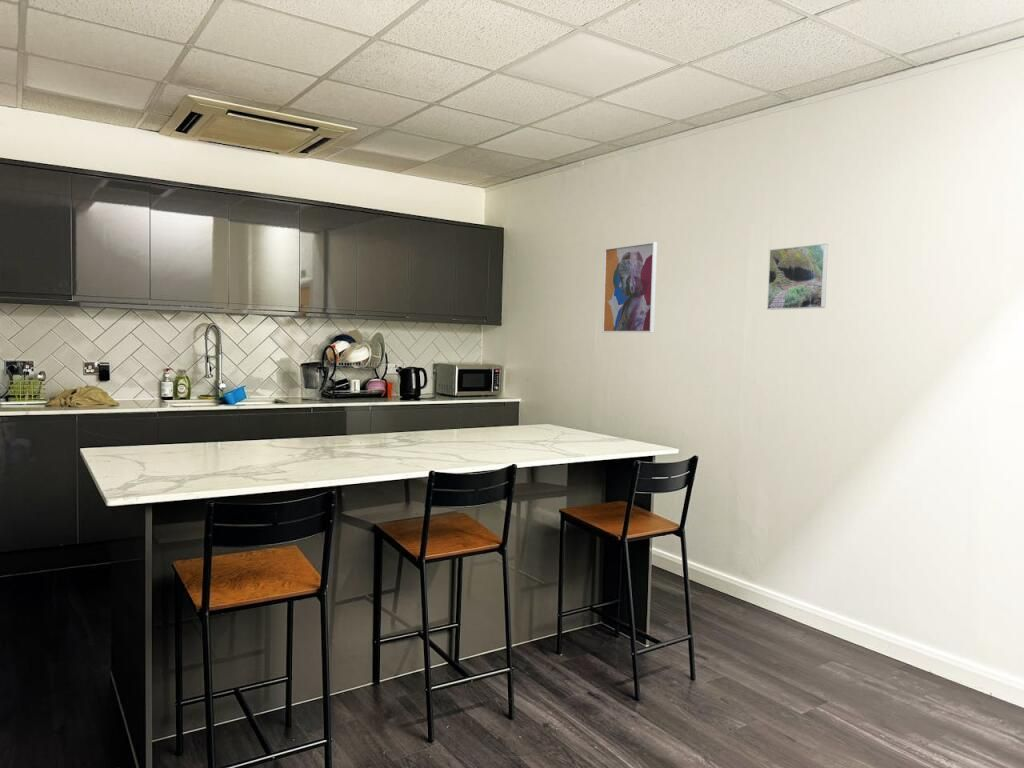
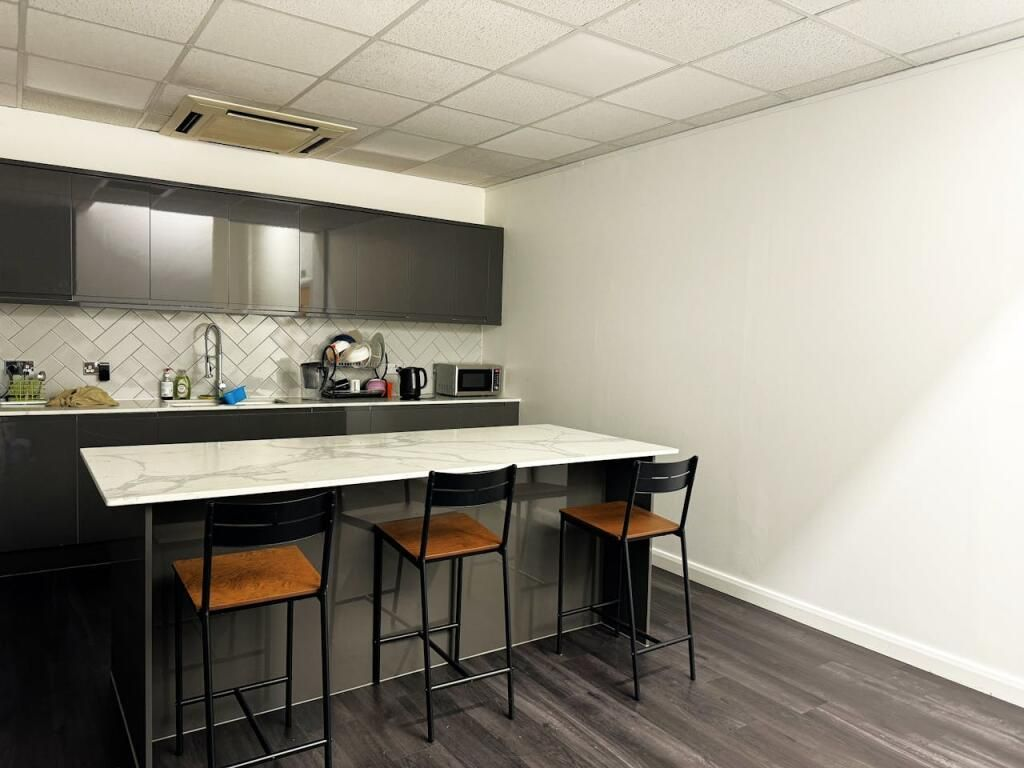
- wall art (628, 289)
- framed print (796, 277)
